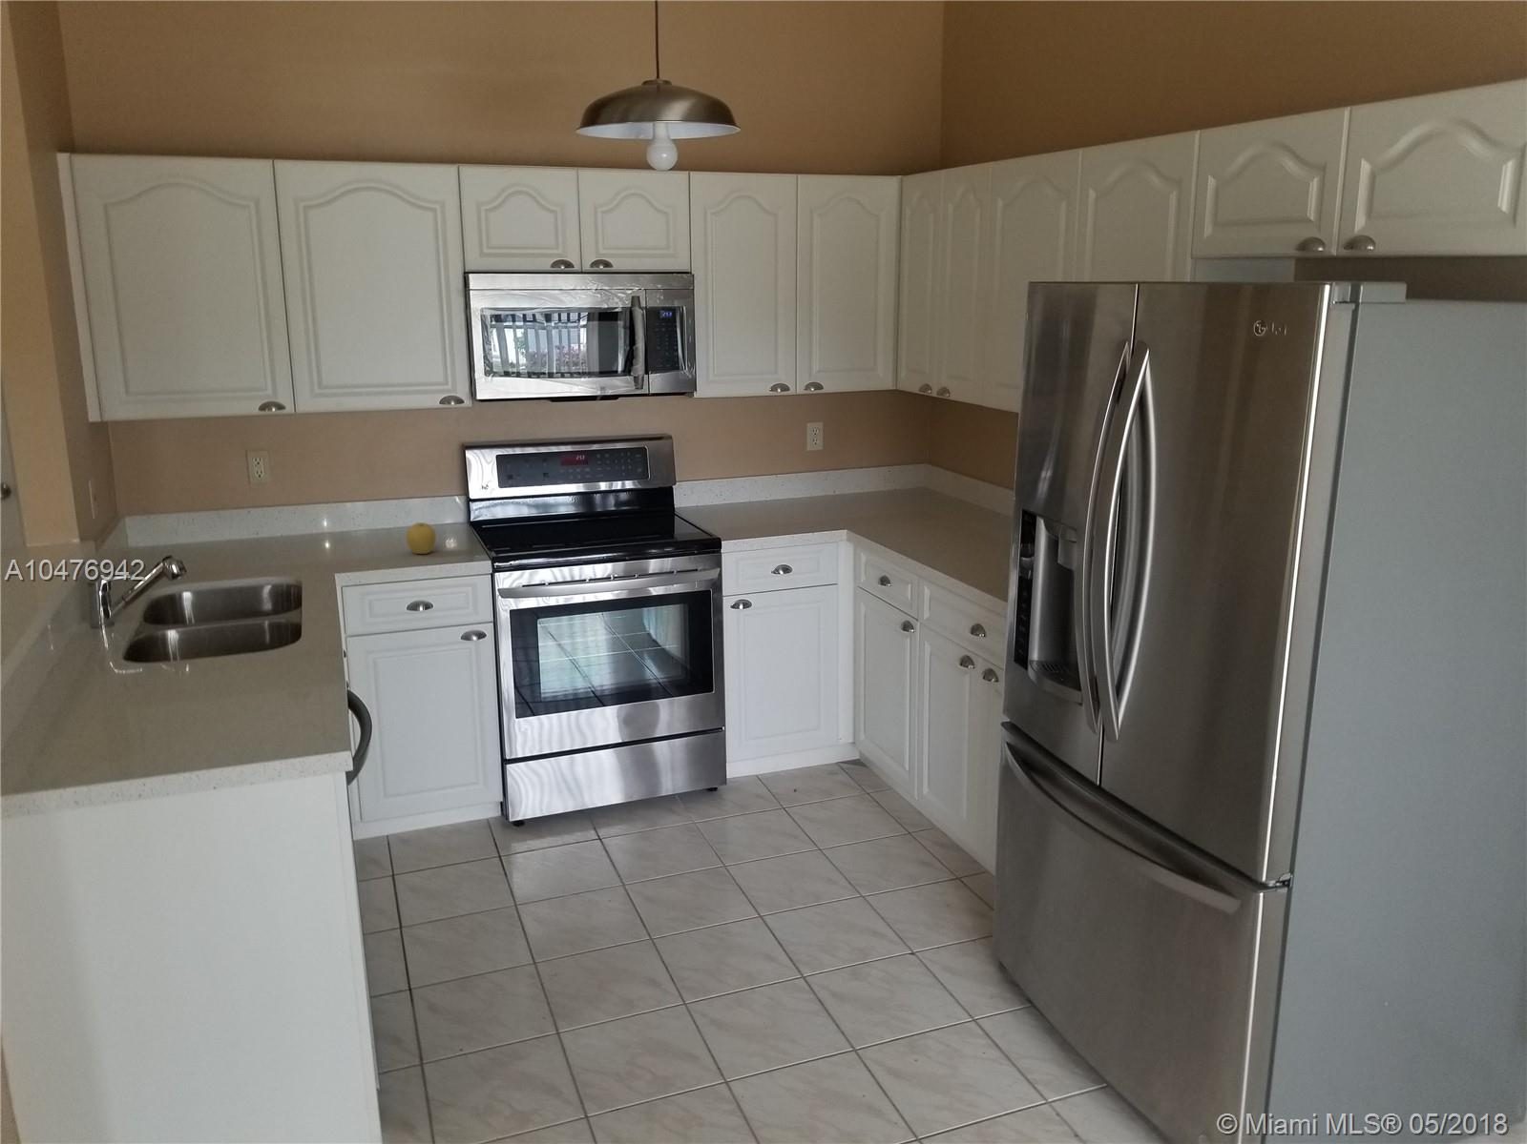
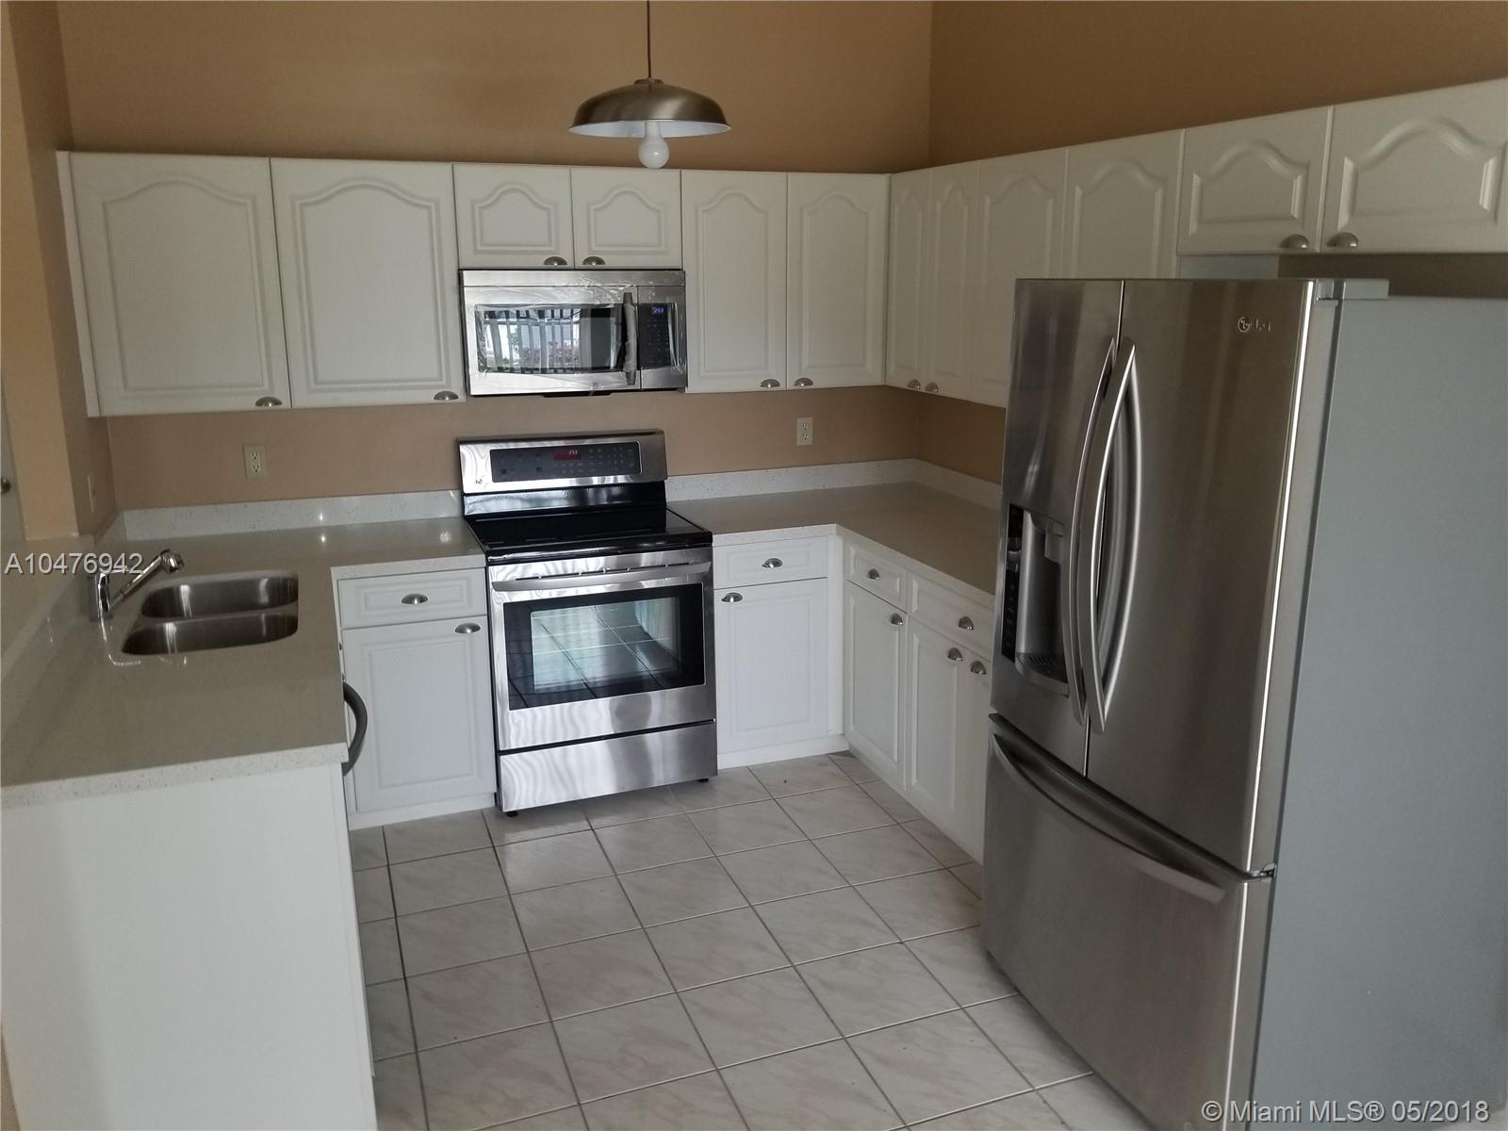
- fruit (421, 537)
